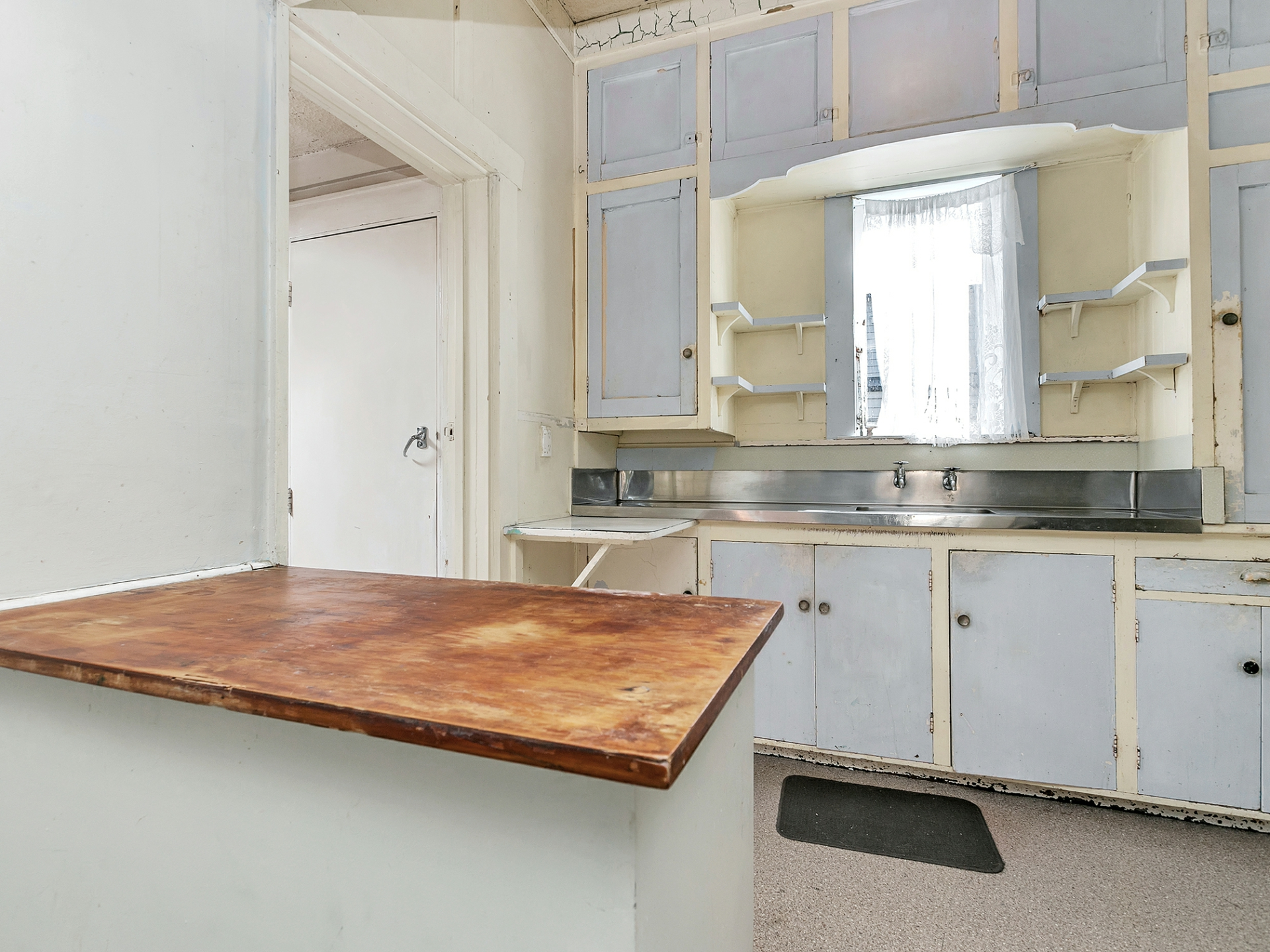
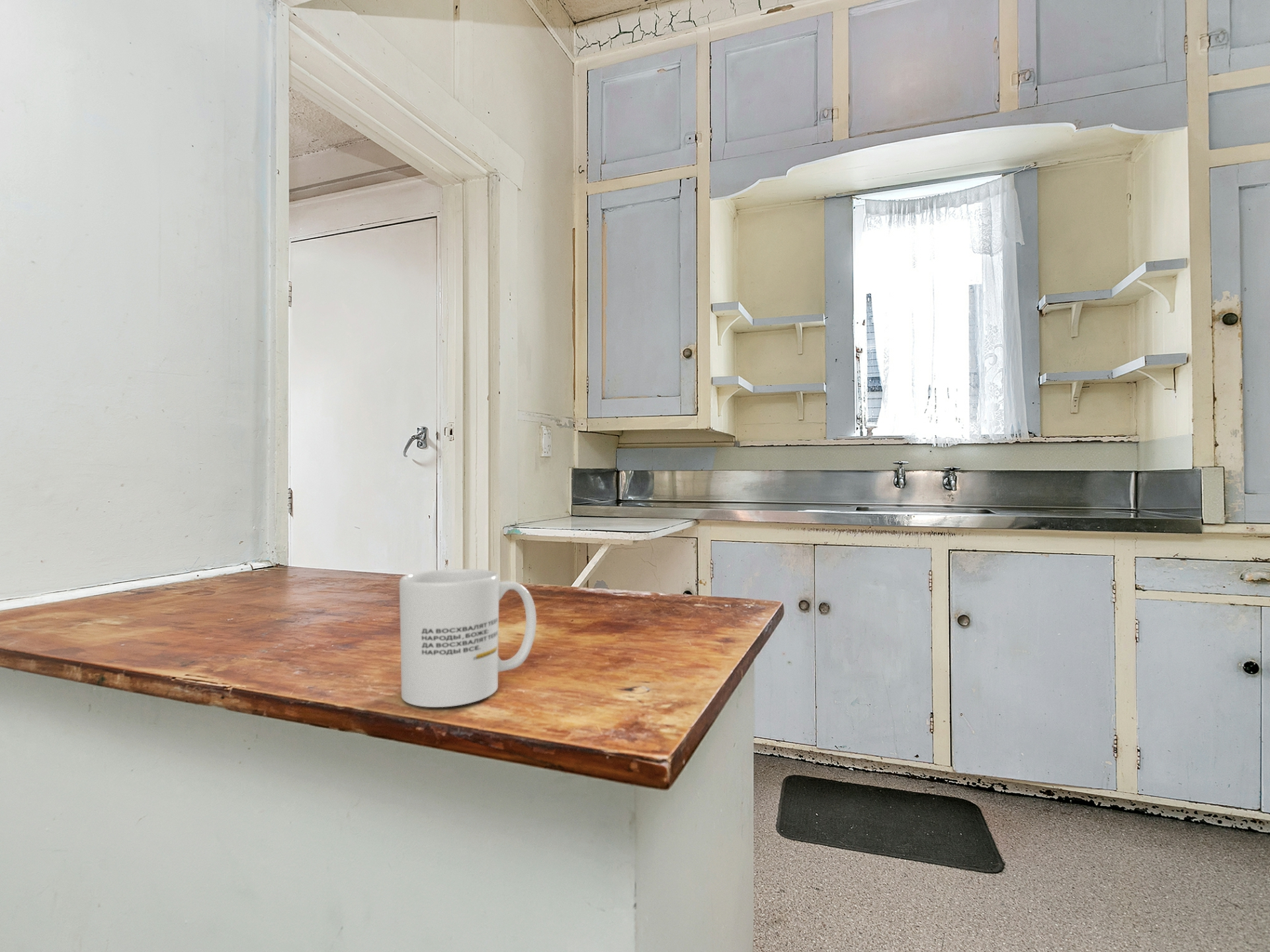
+ mug (464, 629)
